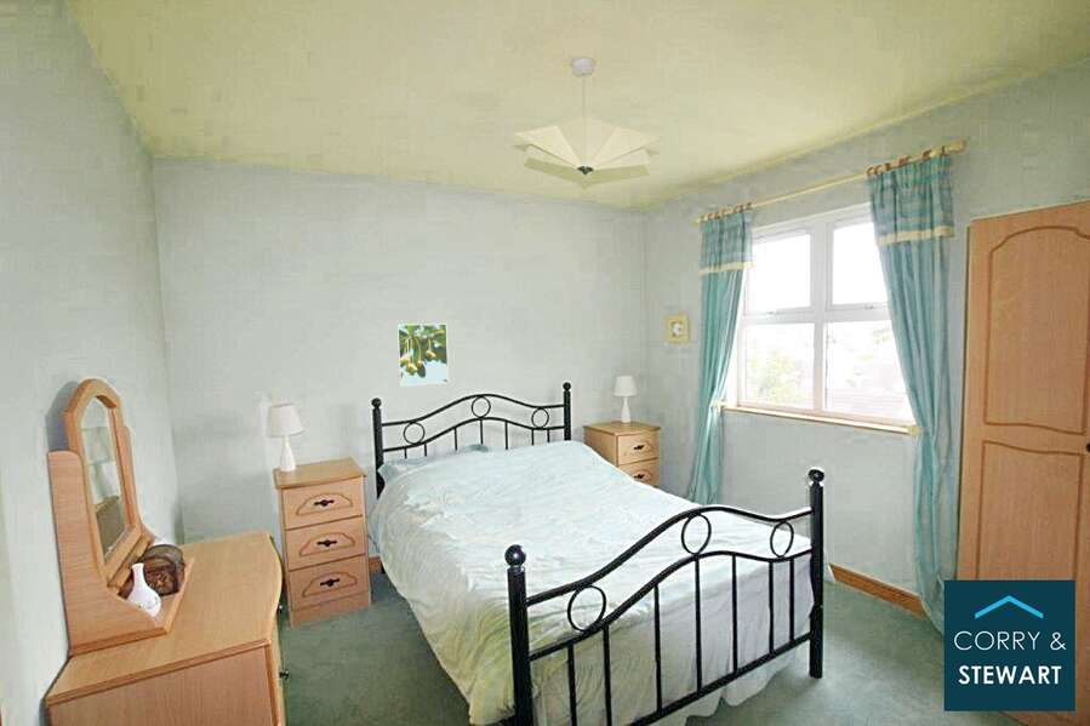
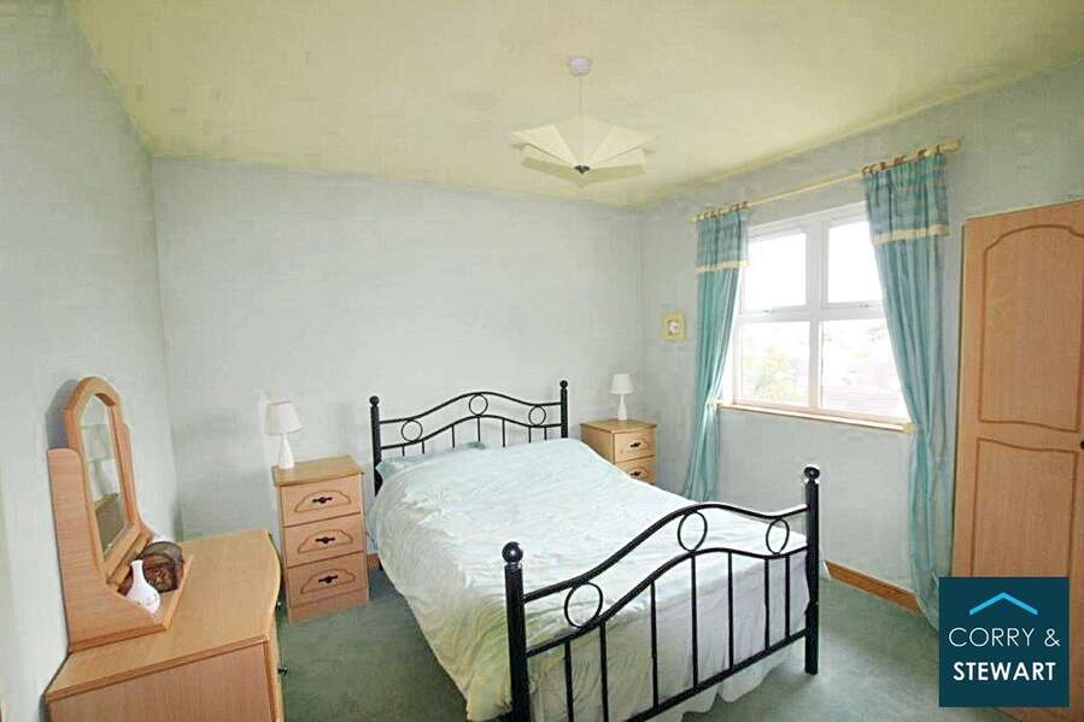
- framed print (423, 354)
